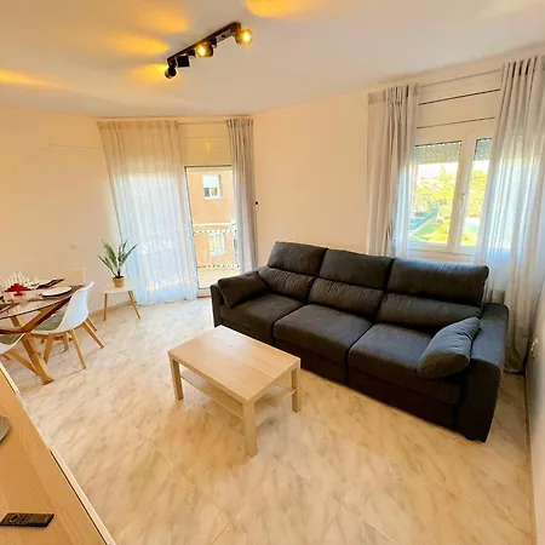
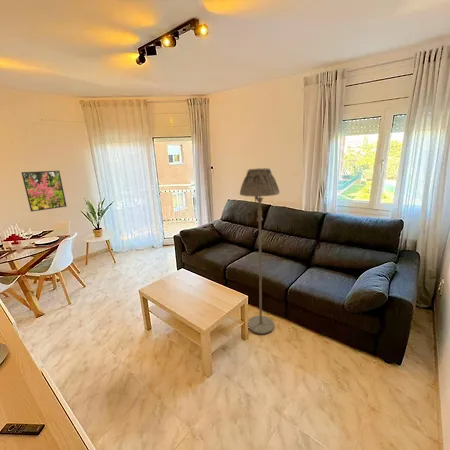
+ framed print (45, 190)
+ floor lamp (259, 253)
